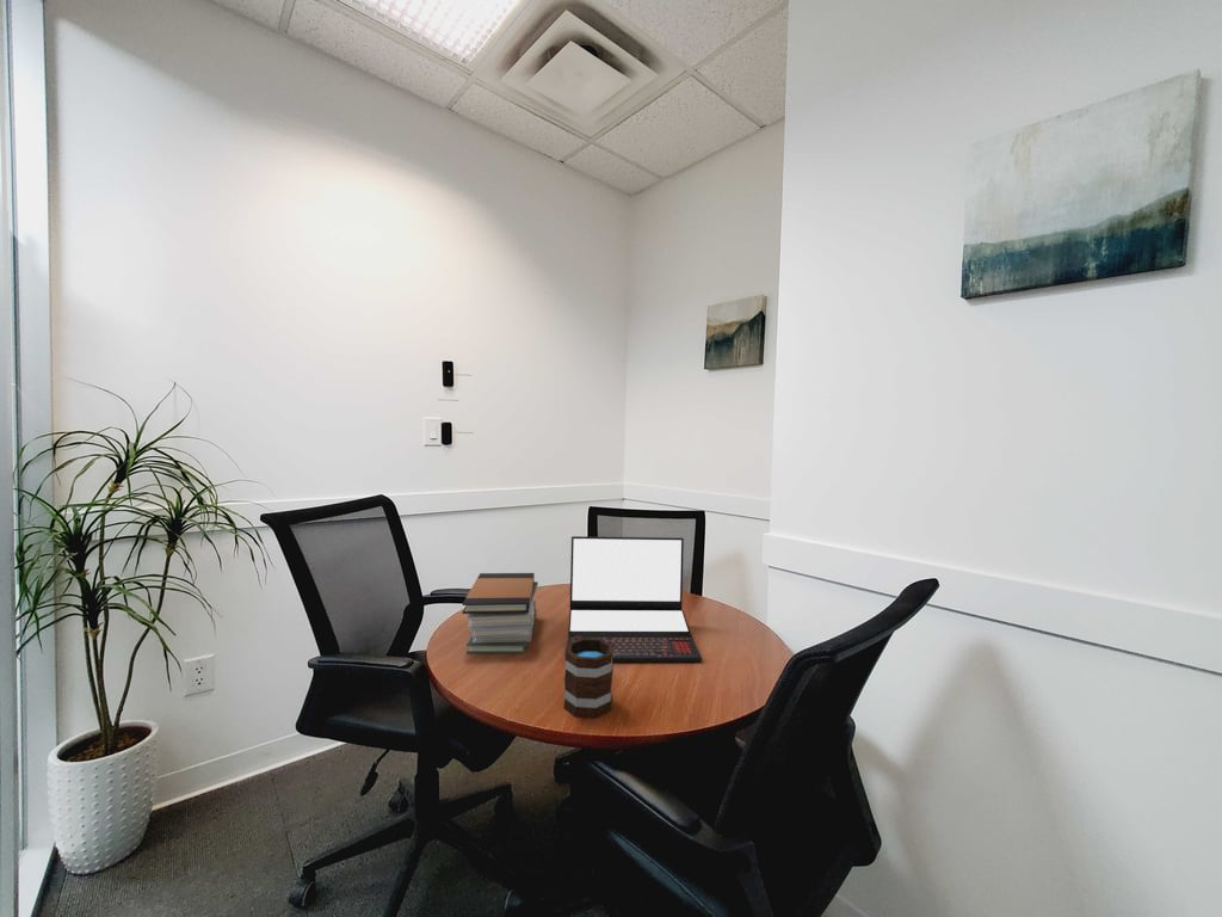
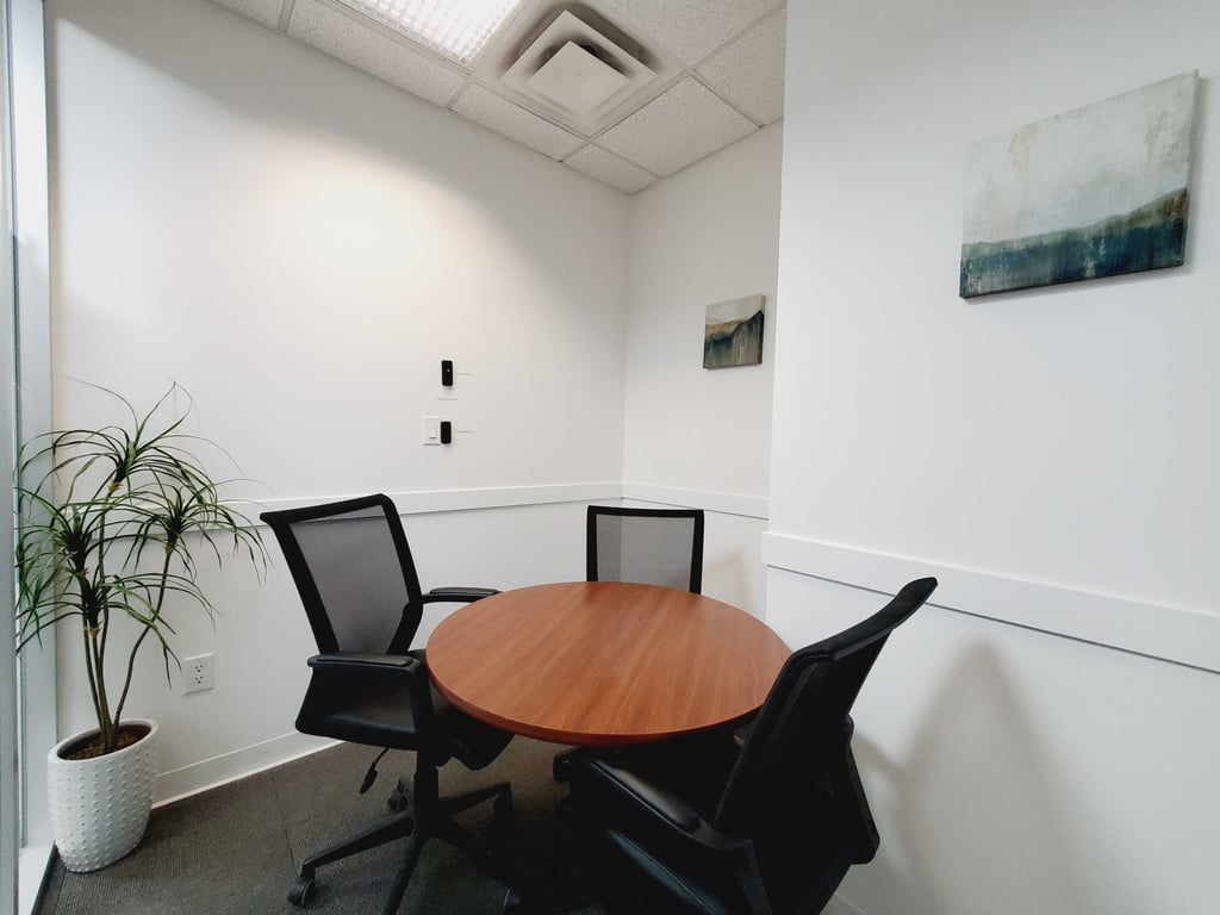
- book stack (502, 610)
- laptop (630, 593)
- mug (586, 670)
